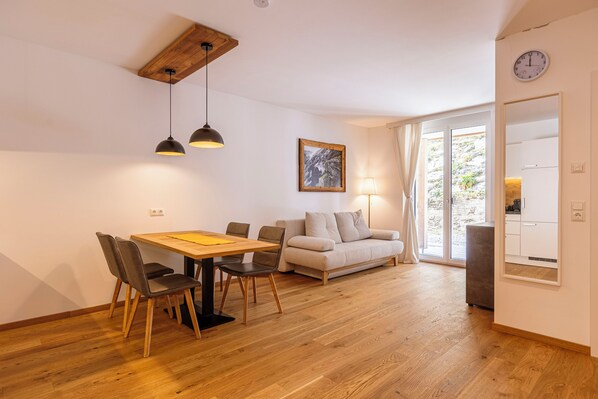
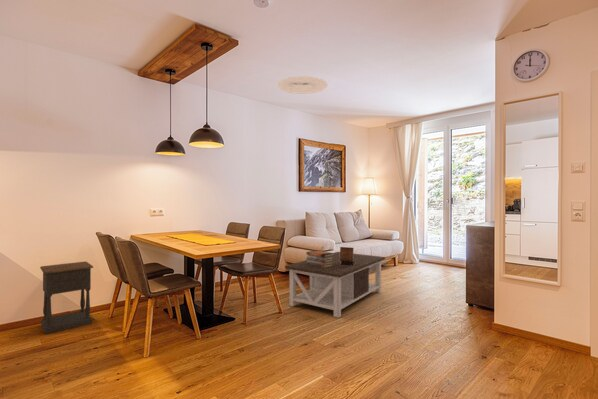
+ nightstand (64, 292)
+ decorative box (348, 255)
+ coffee table (338, 279)
+ book stack (319, 258)
+ ceiling light (302, 82)
